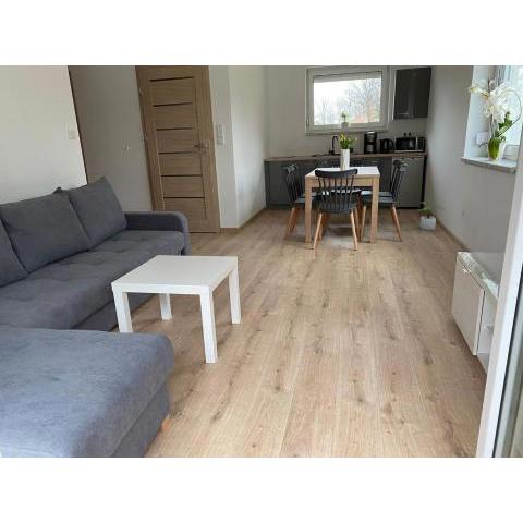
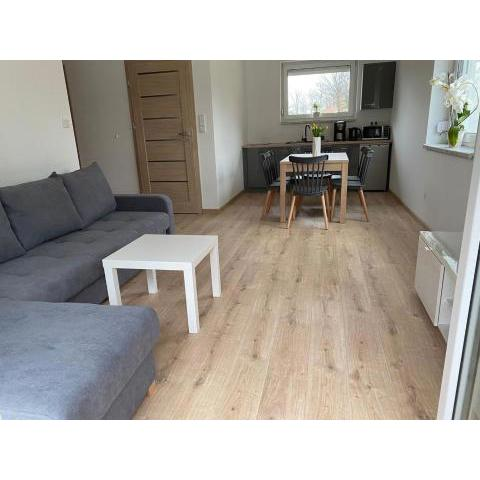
- potted plant (428, 216)
